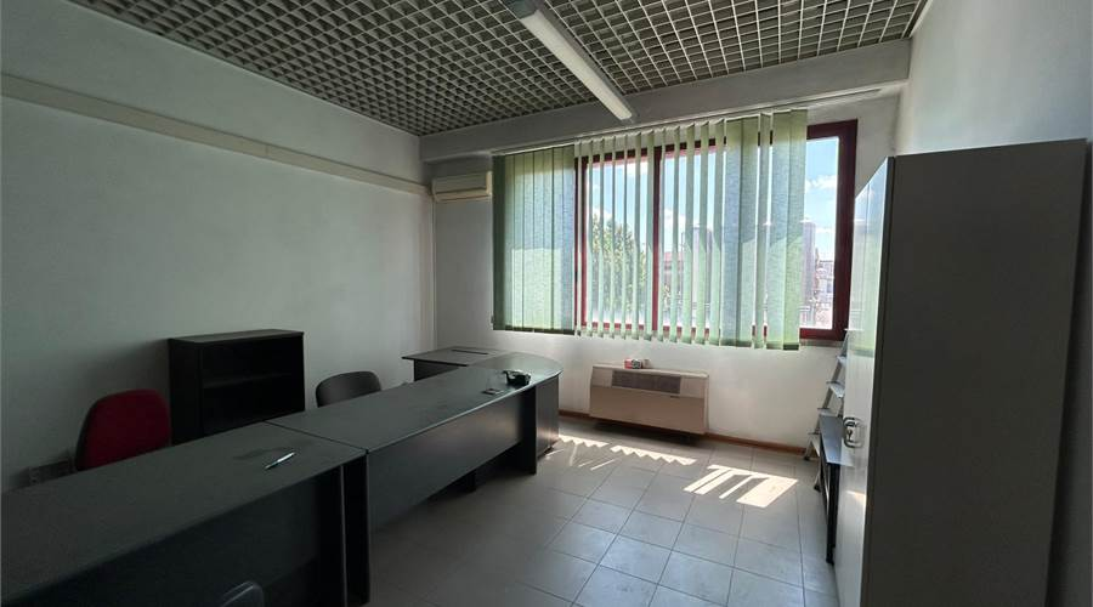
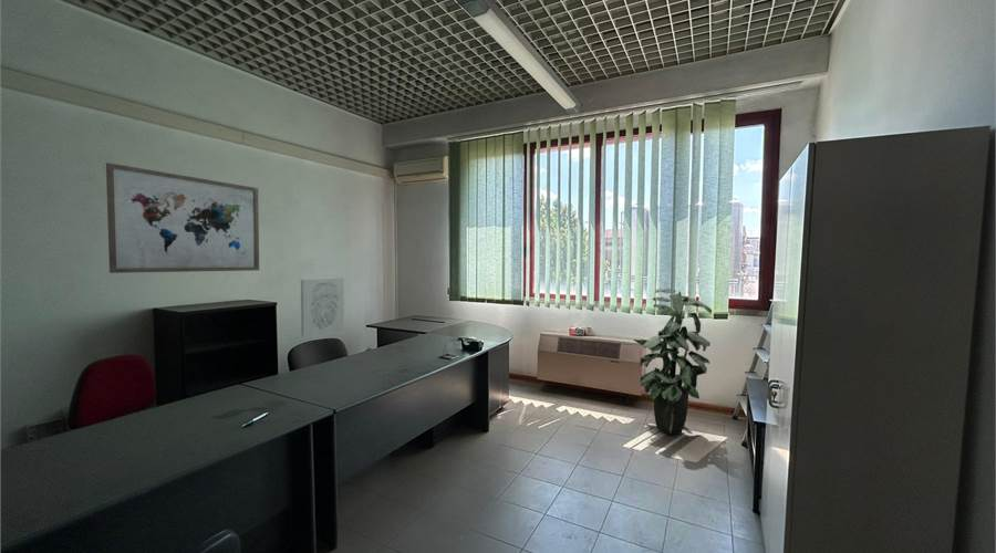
+ wall art (194, 225)
+ wall art (323, 305)
+ indoor plant (671, 358)
